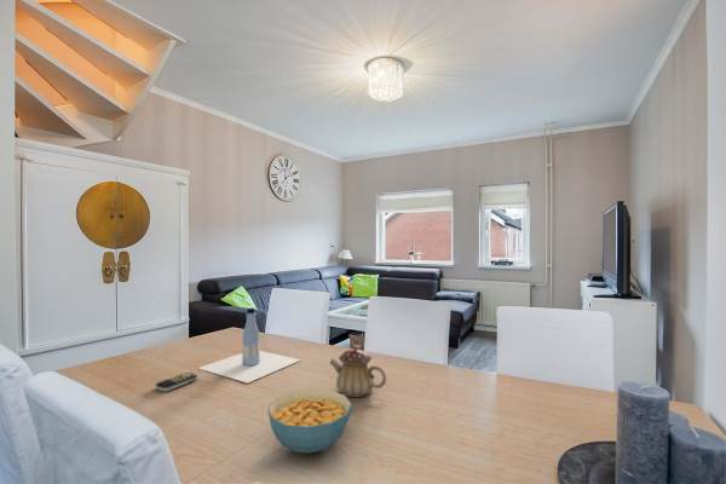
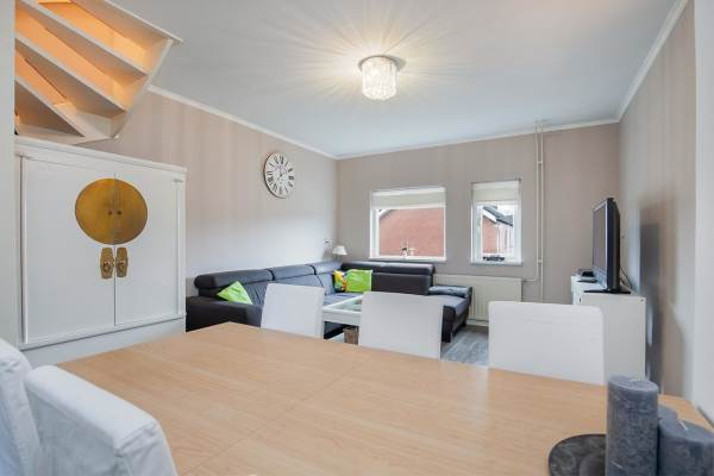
- remote control (177, 380)
- teapot (357, 368)
- bottle (250, 336)
- cereal bowl (310, 426)
